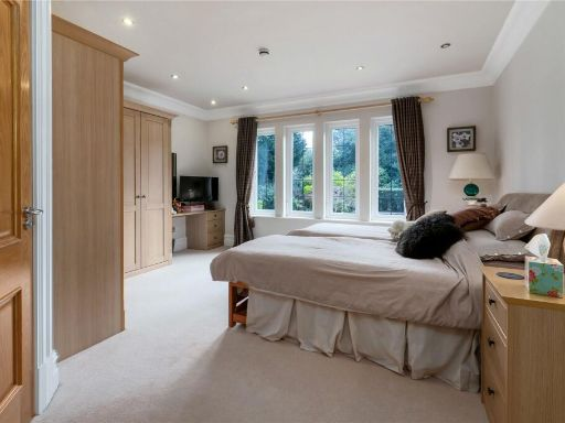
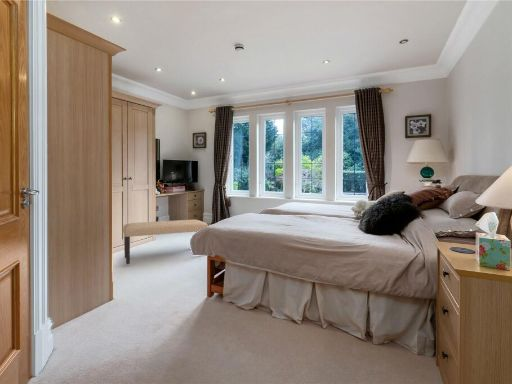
+ bench (166, 233)
